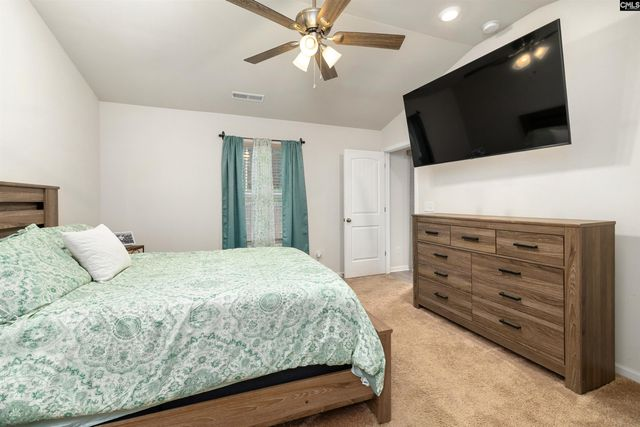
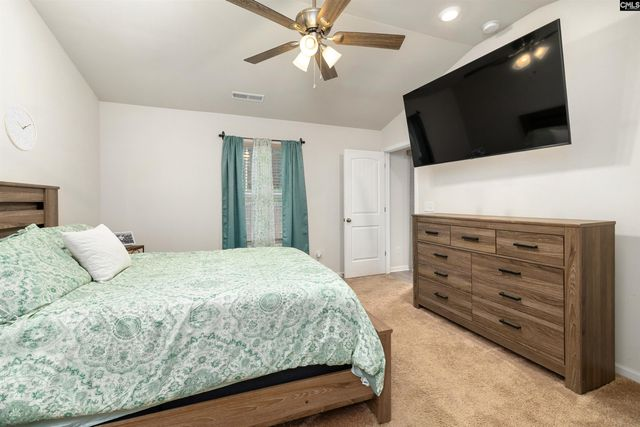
+ wall clock (22, 128)
